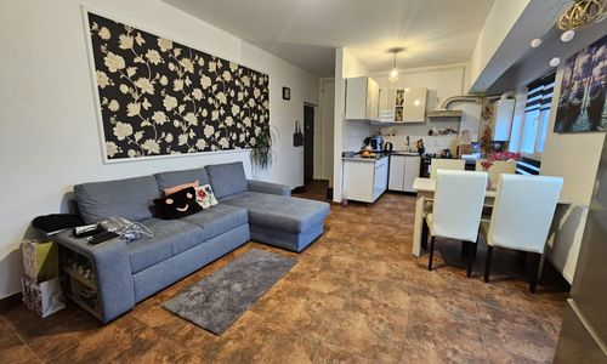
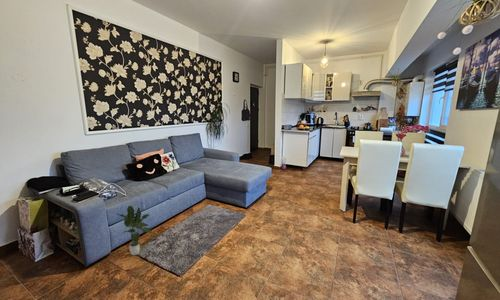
+ potted plant (137, 230)
